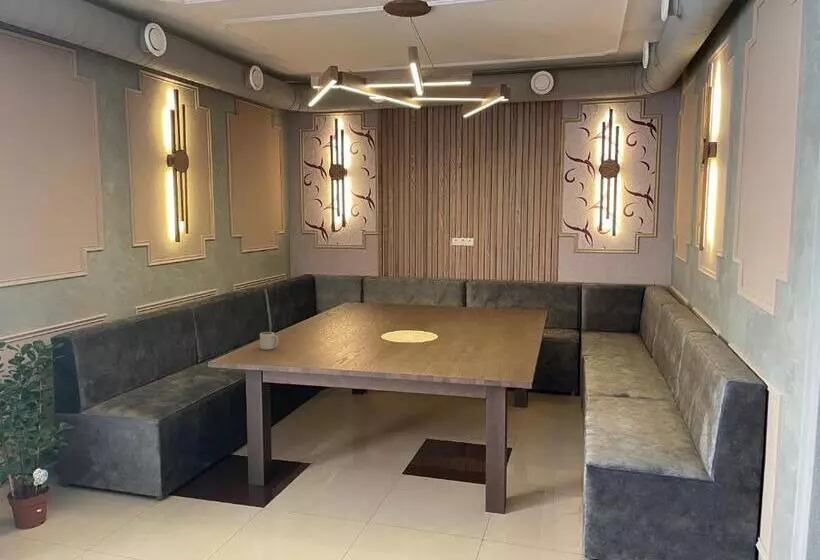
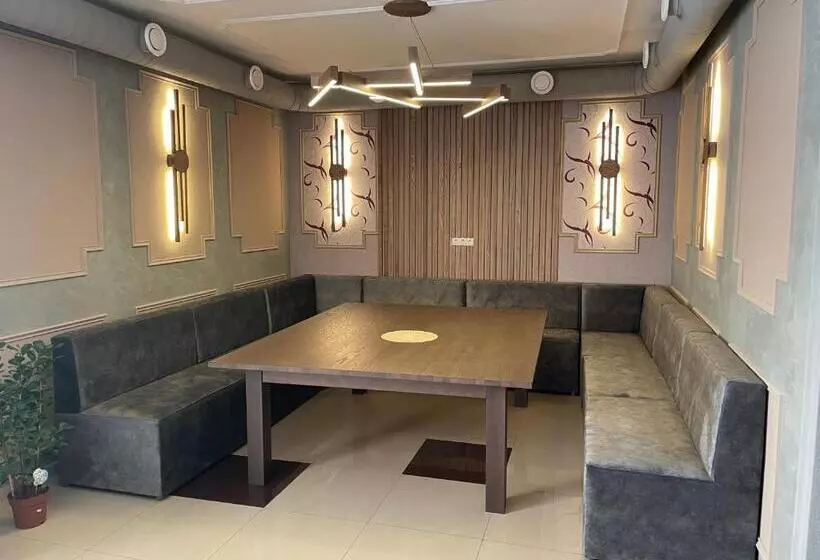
- cup (269, 340)
